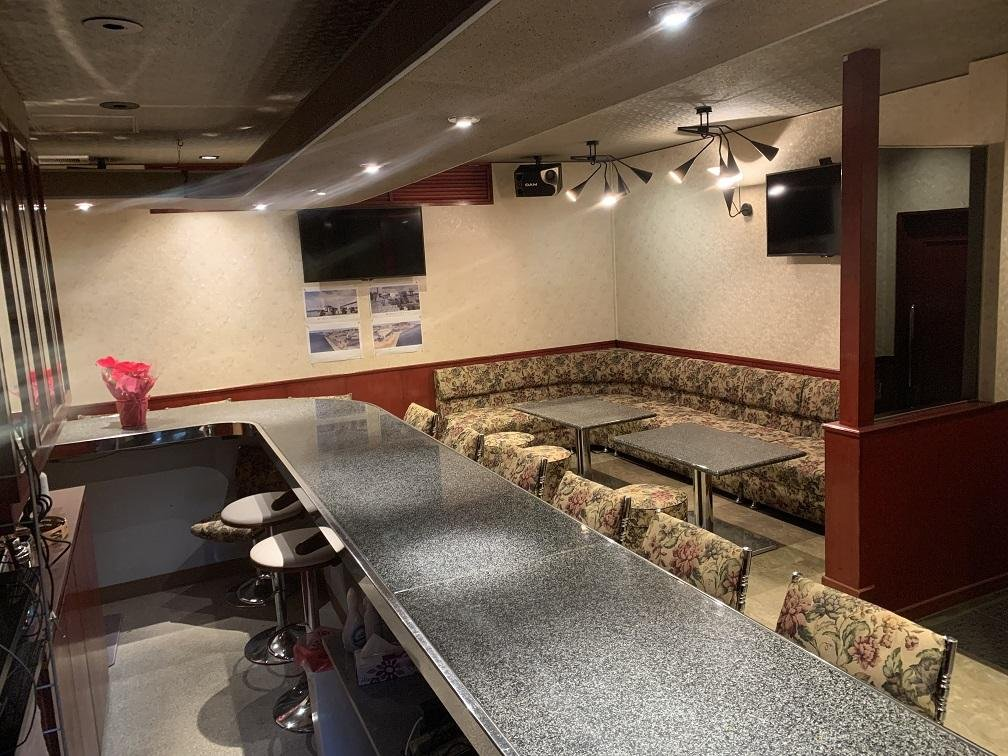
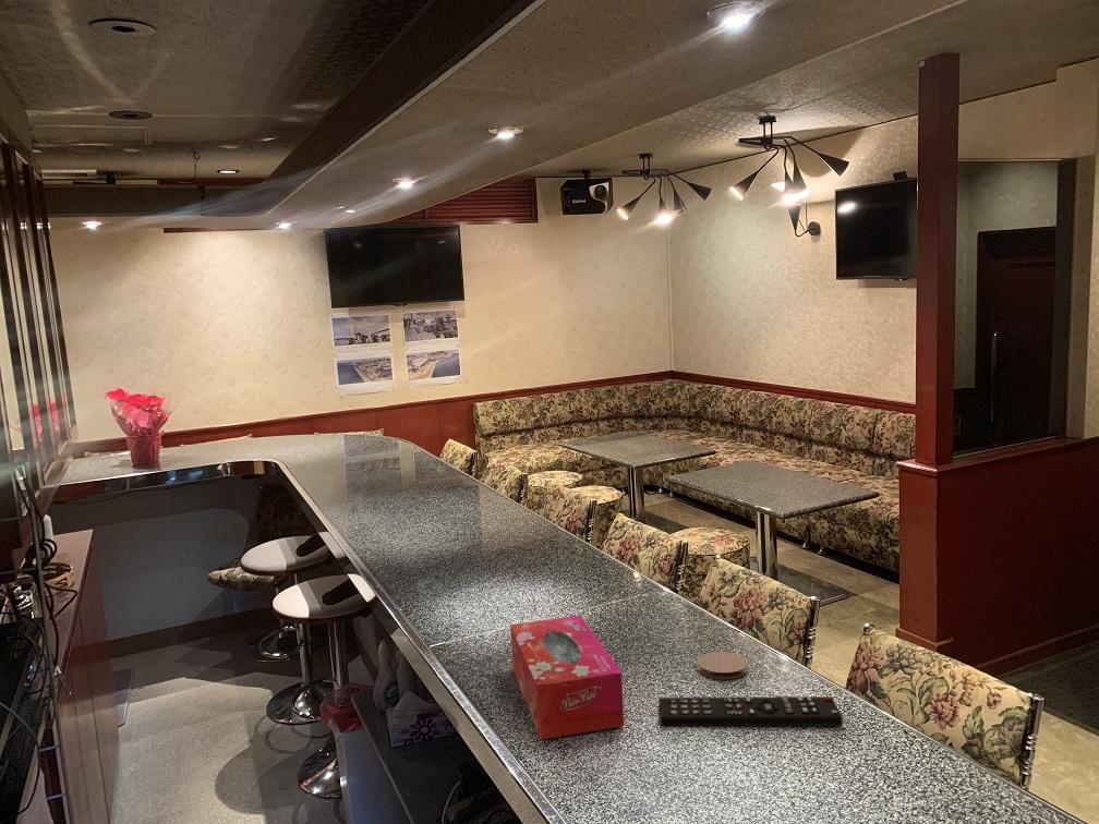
+ remote control (748, 710)
+ tissue box (563, 670)
+ coaster (722, 665)
